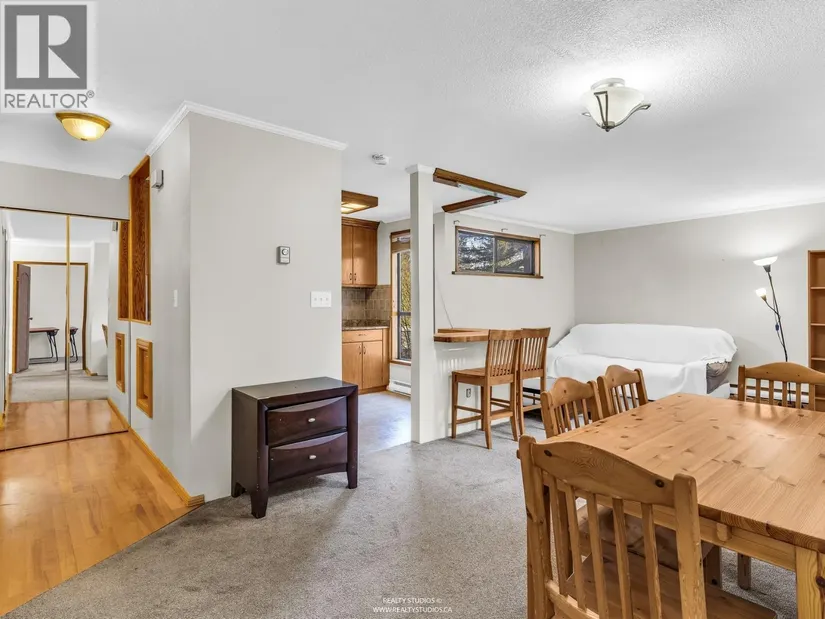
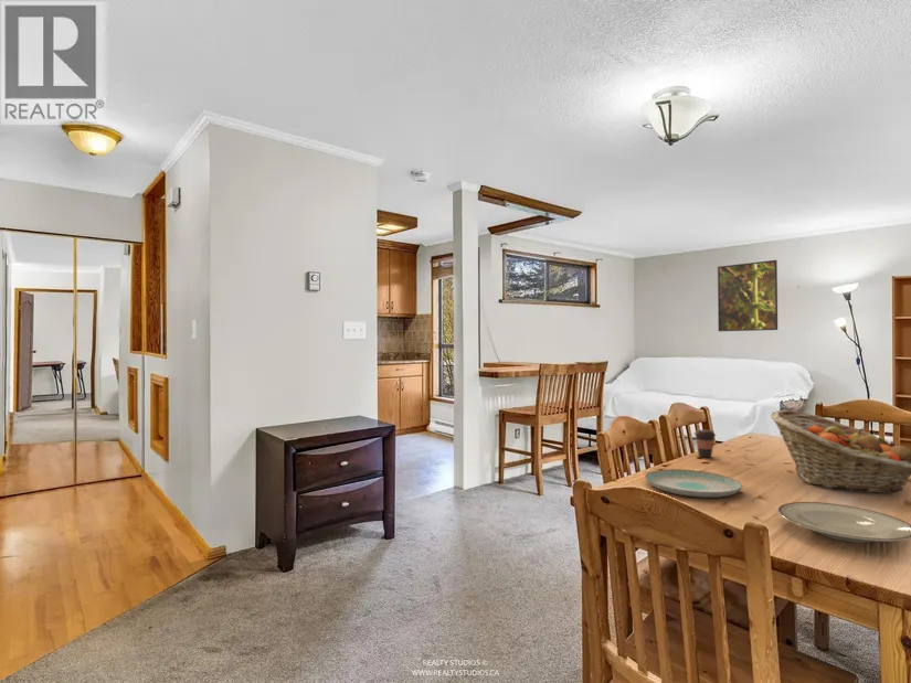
+ plate (691, 482)
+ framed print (746, 297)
+ coffee cup (705, 442)
+ plate (843, 525)
+ fruit basket (840, 447)
